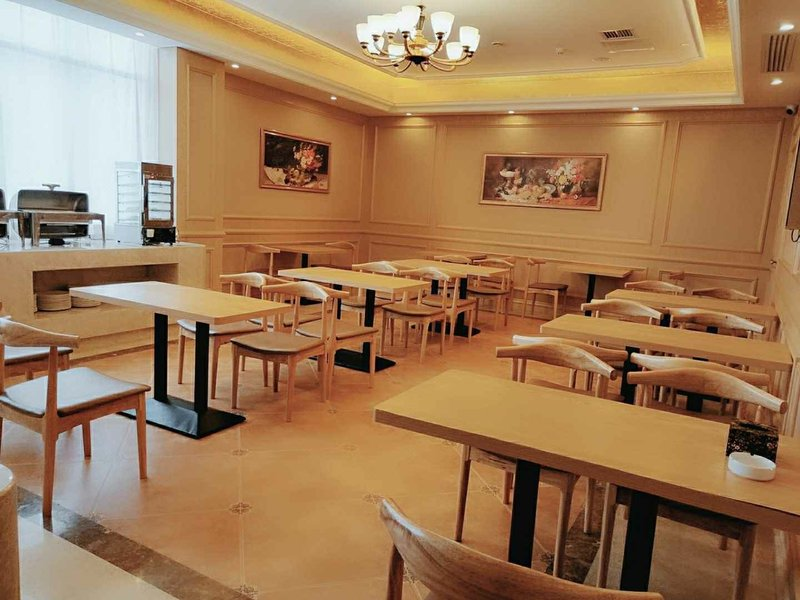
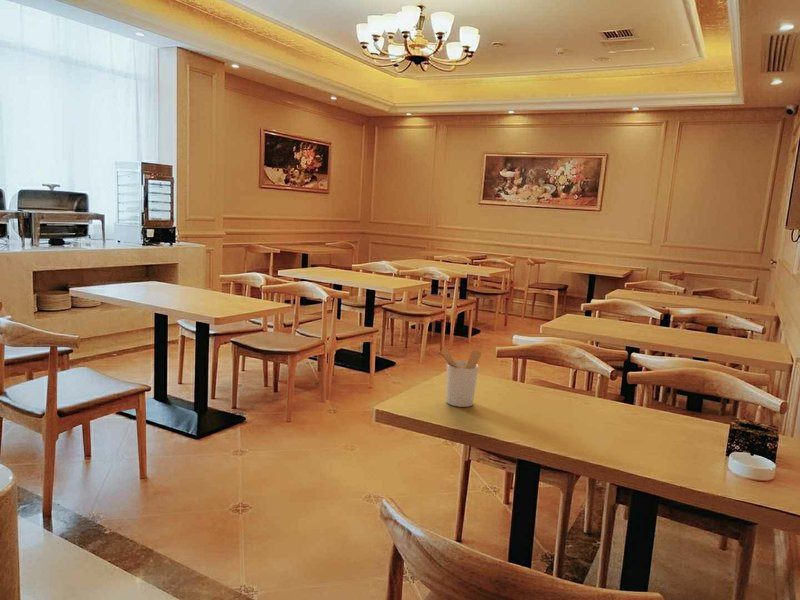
+ utensil holder (455, 375)
